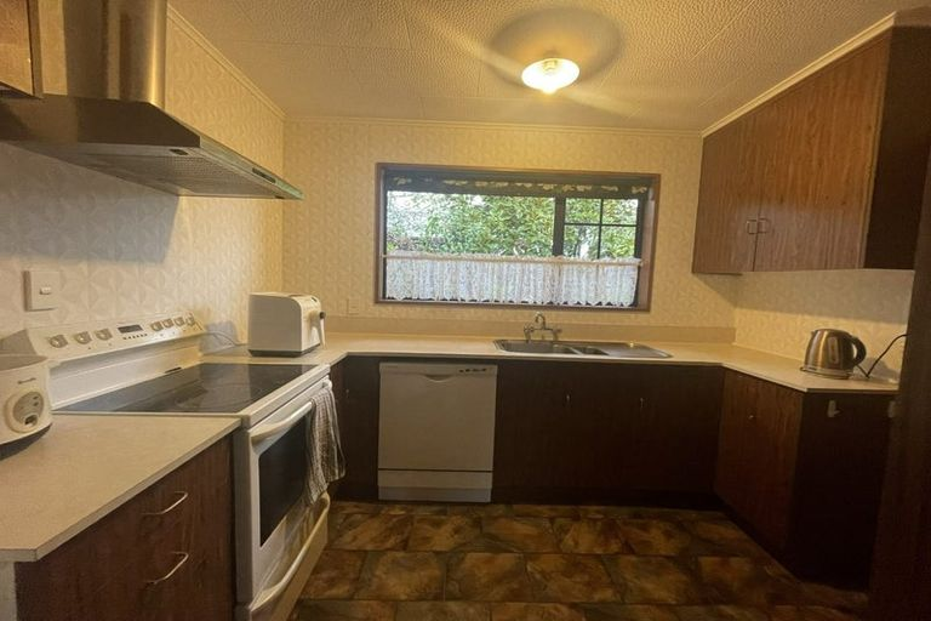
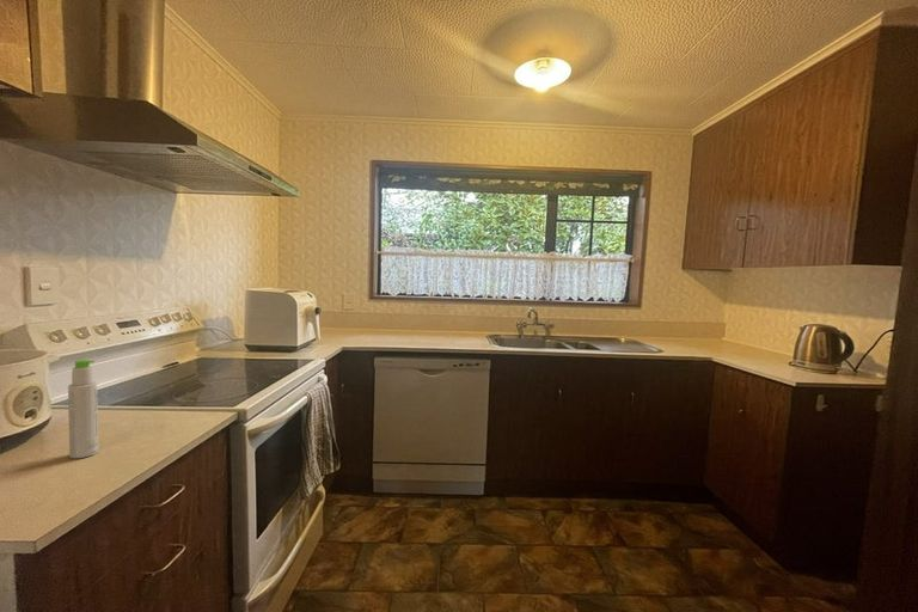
+ bottle (82, 408)
